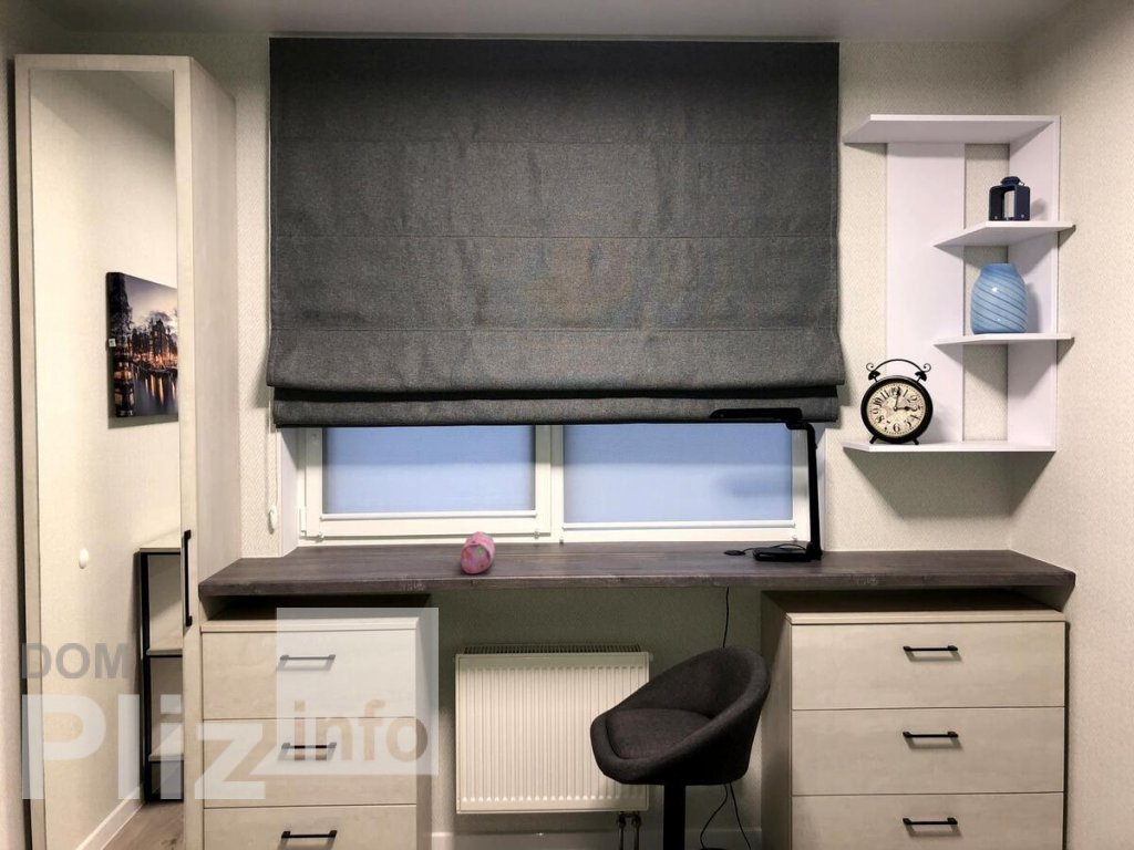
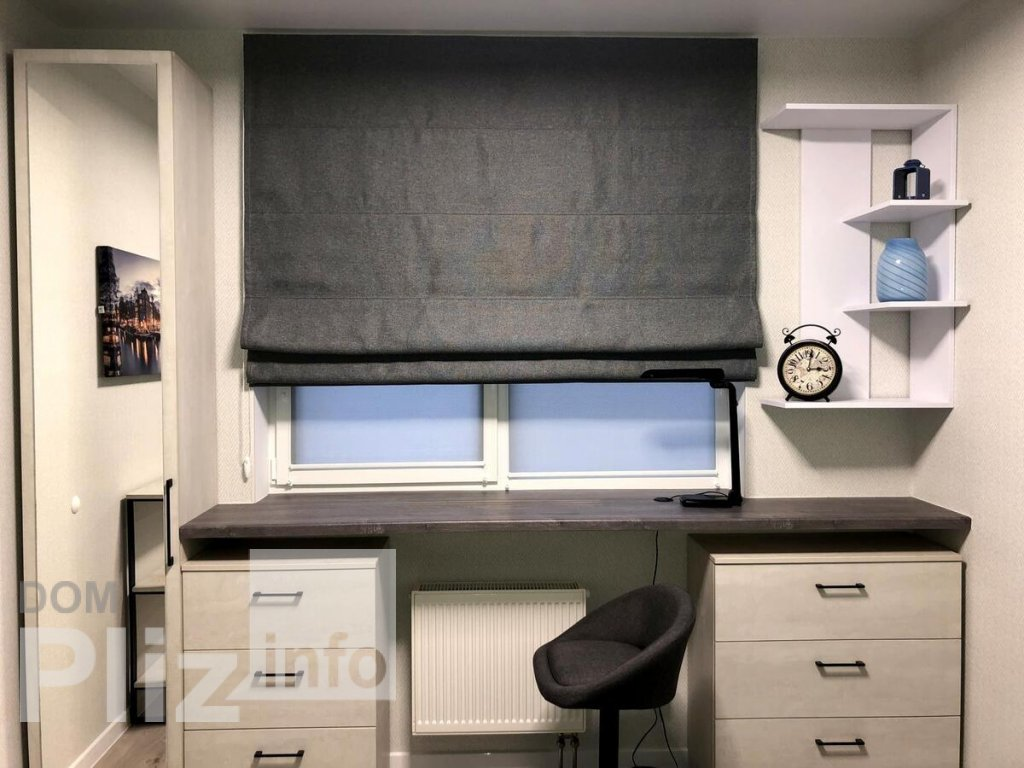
- pencil case (477, 551)
